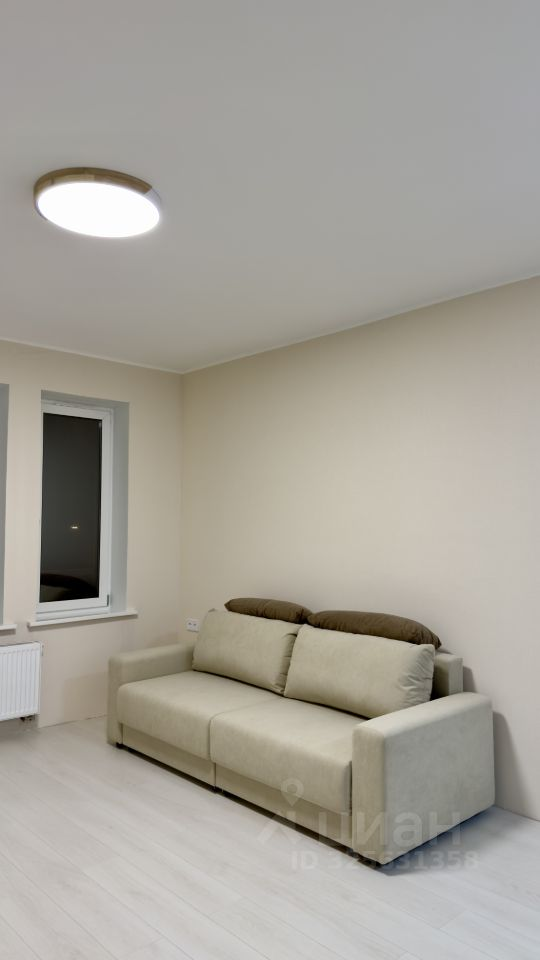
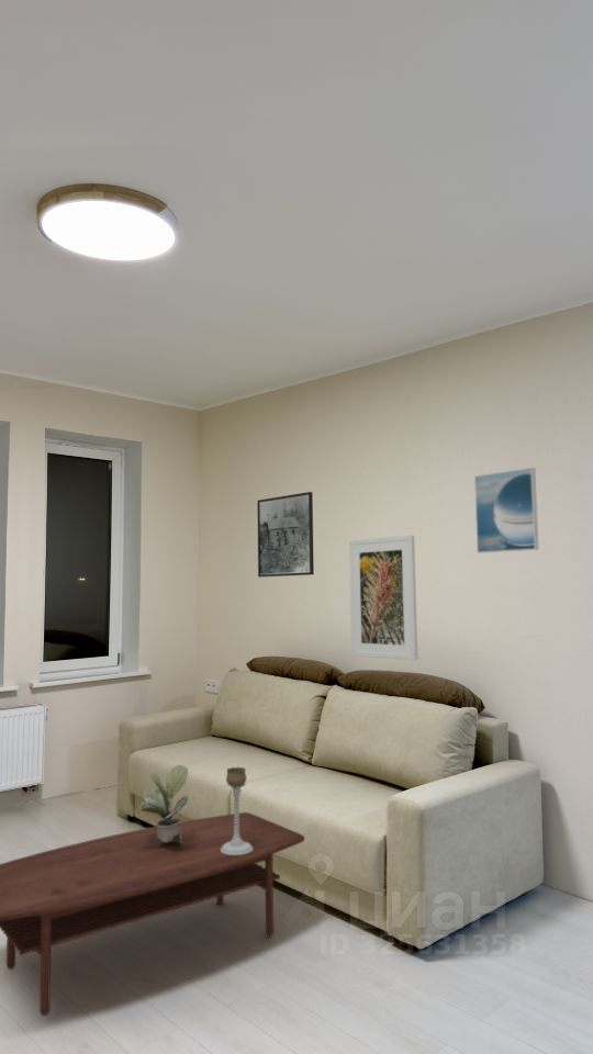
+ coffee table (145, 902)
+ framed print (381, 597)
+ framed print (505, 511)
+ potted plant (161, 806)
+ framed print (283, 536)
+ candle holder (236, 808)
